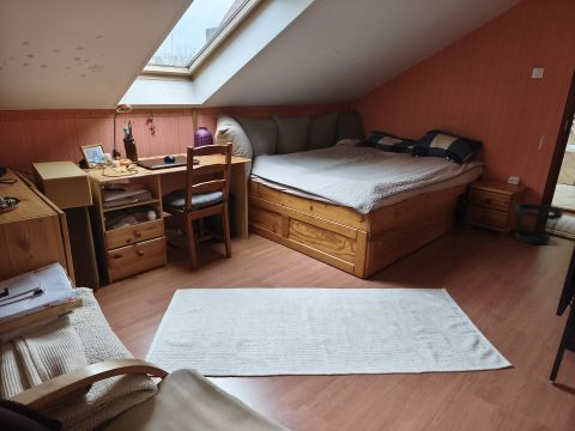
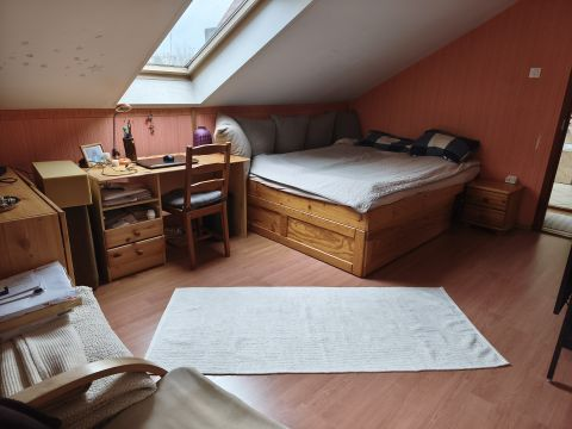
- wastebasket (534, 224)
